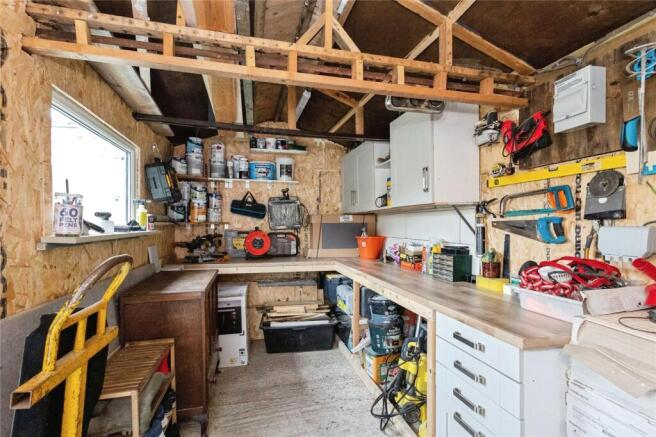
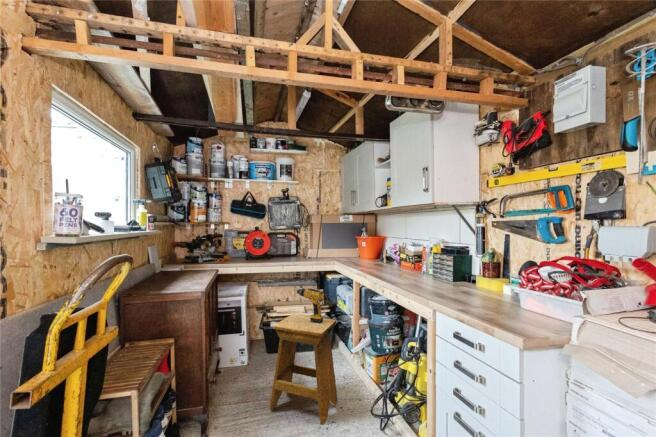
+ stool (303, 366)
+ power drill (312, 303)
